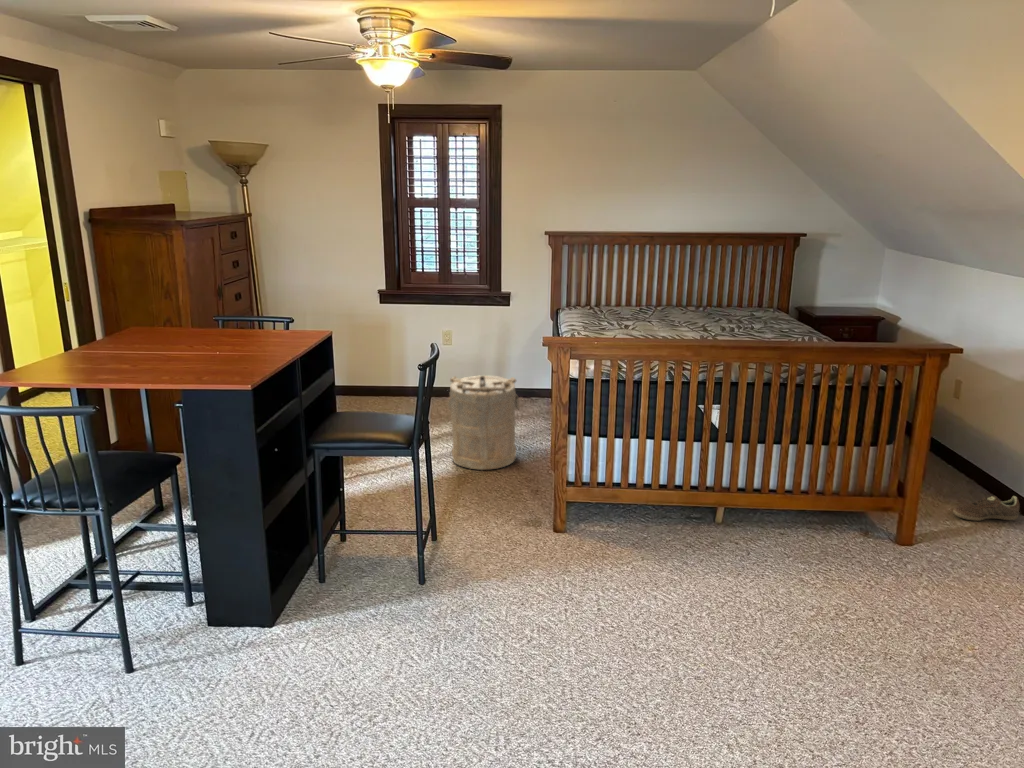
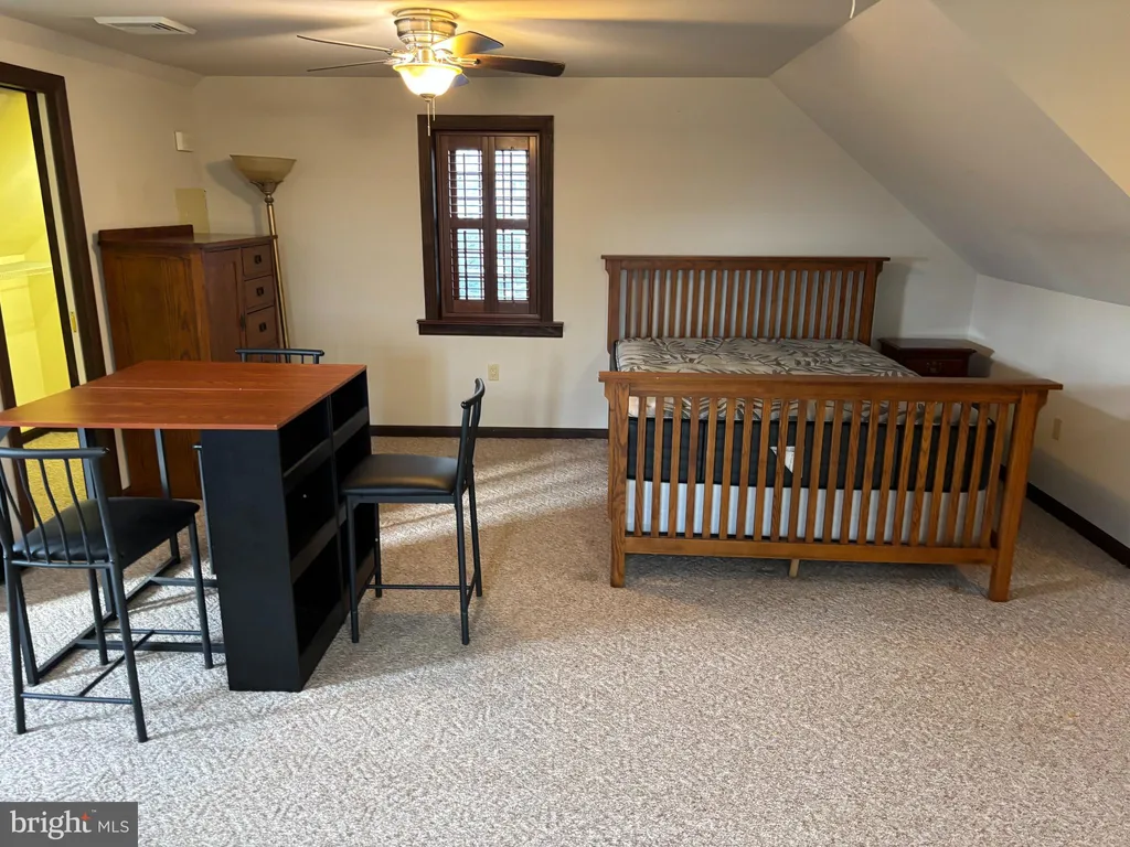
- laundry hamper (481, 417)
- sneaker (985, 505)
